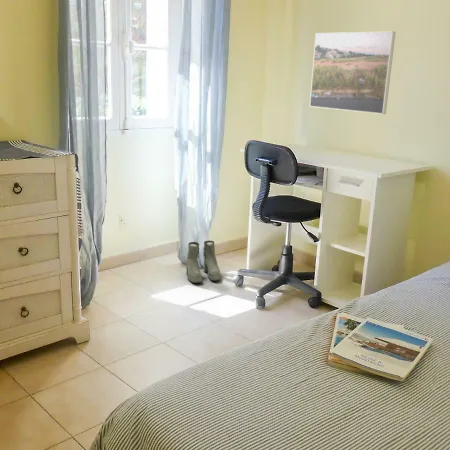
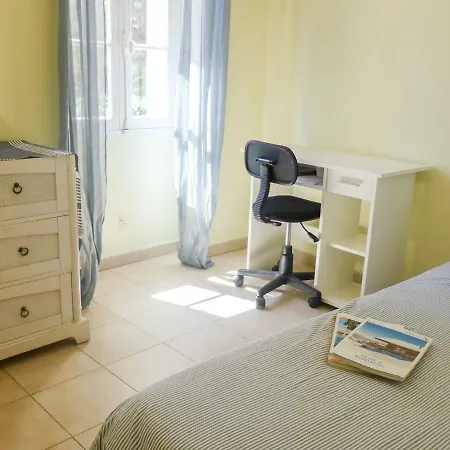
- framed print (349, 72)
- boots (204, 260)
